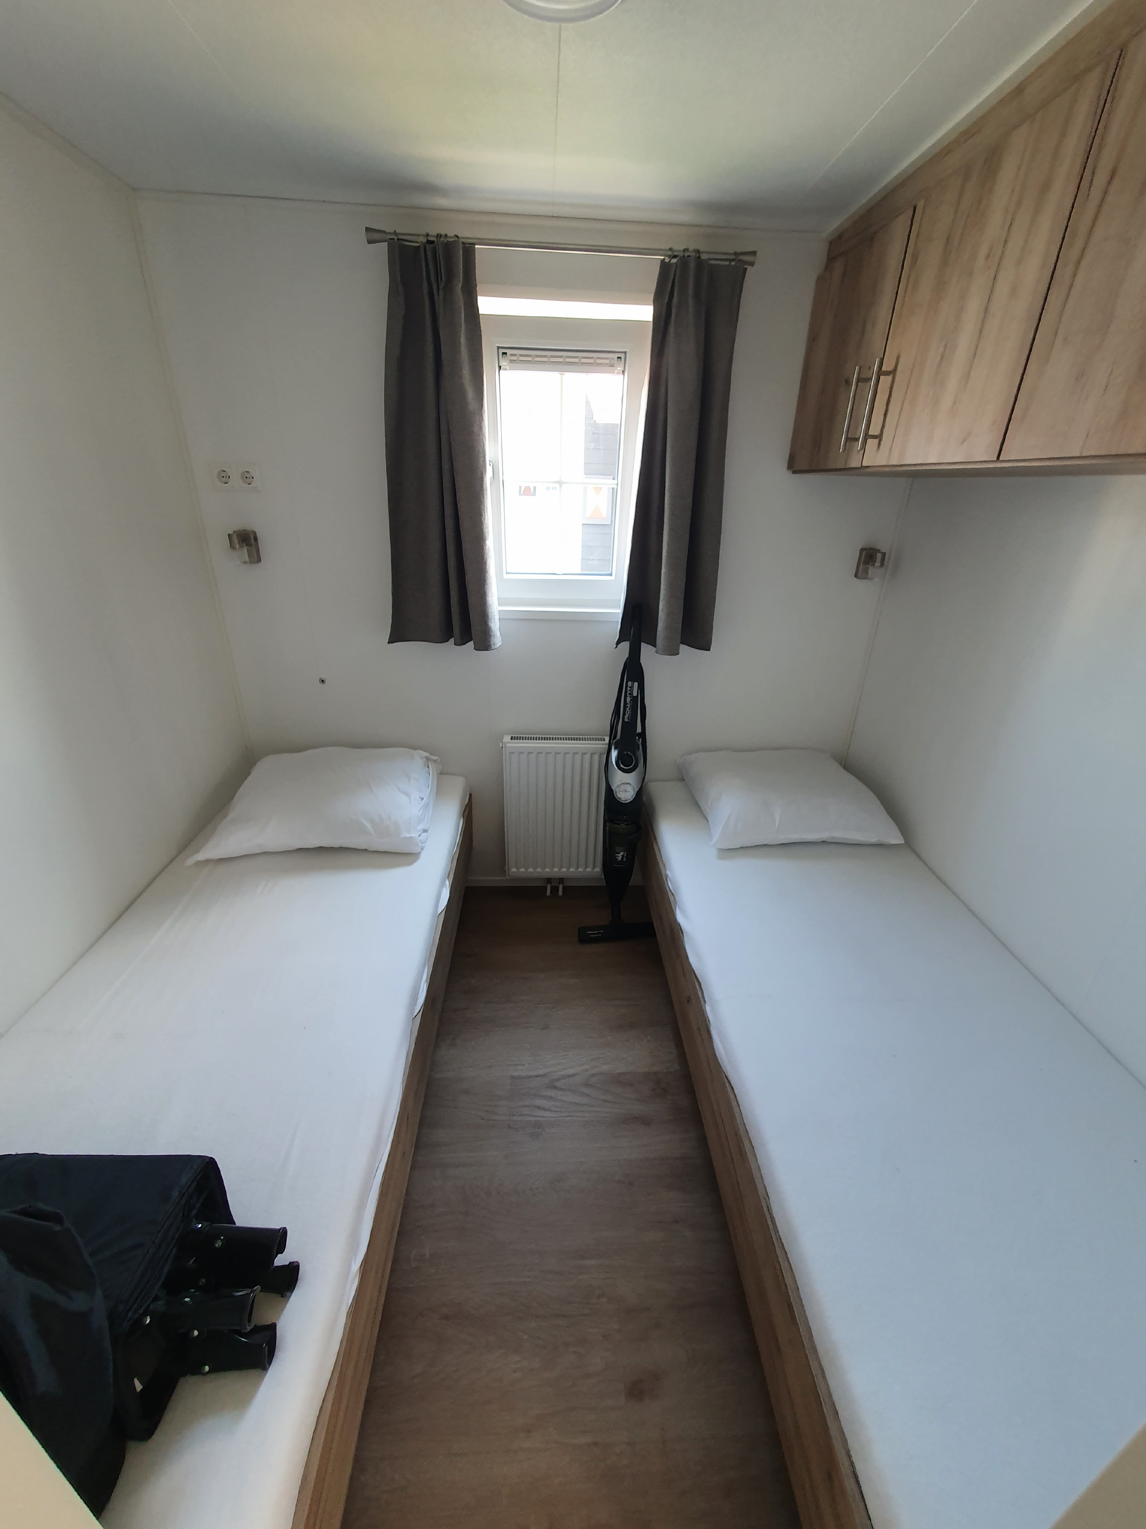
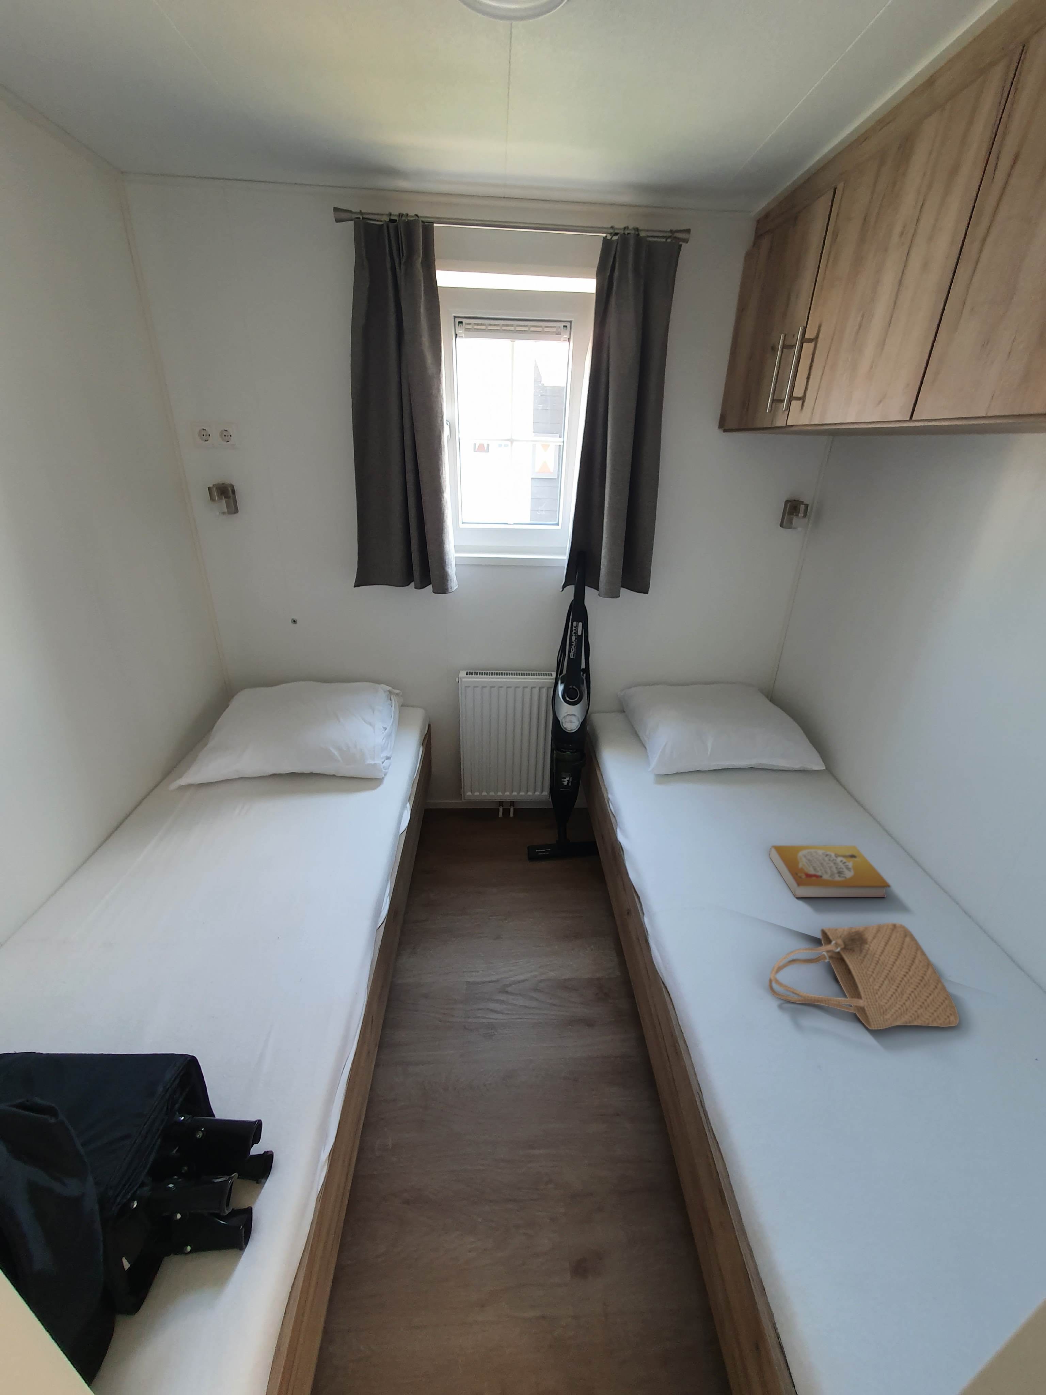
+ book (826, 870)
+ tote bag (857, 968)
